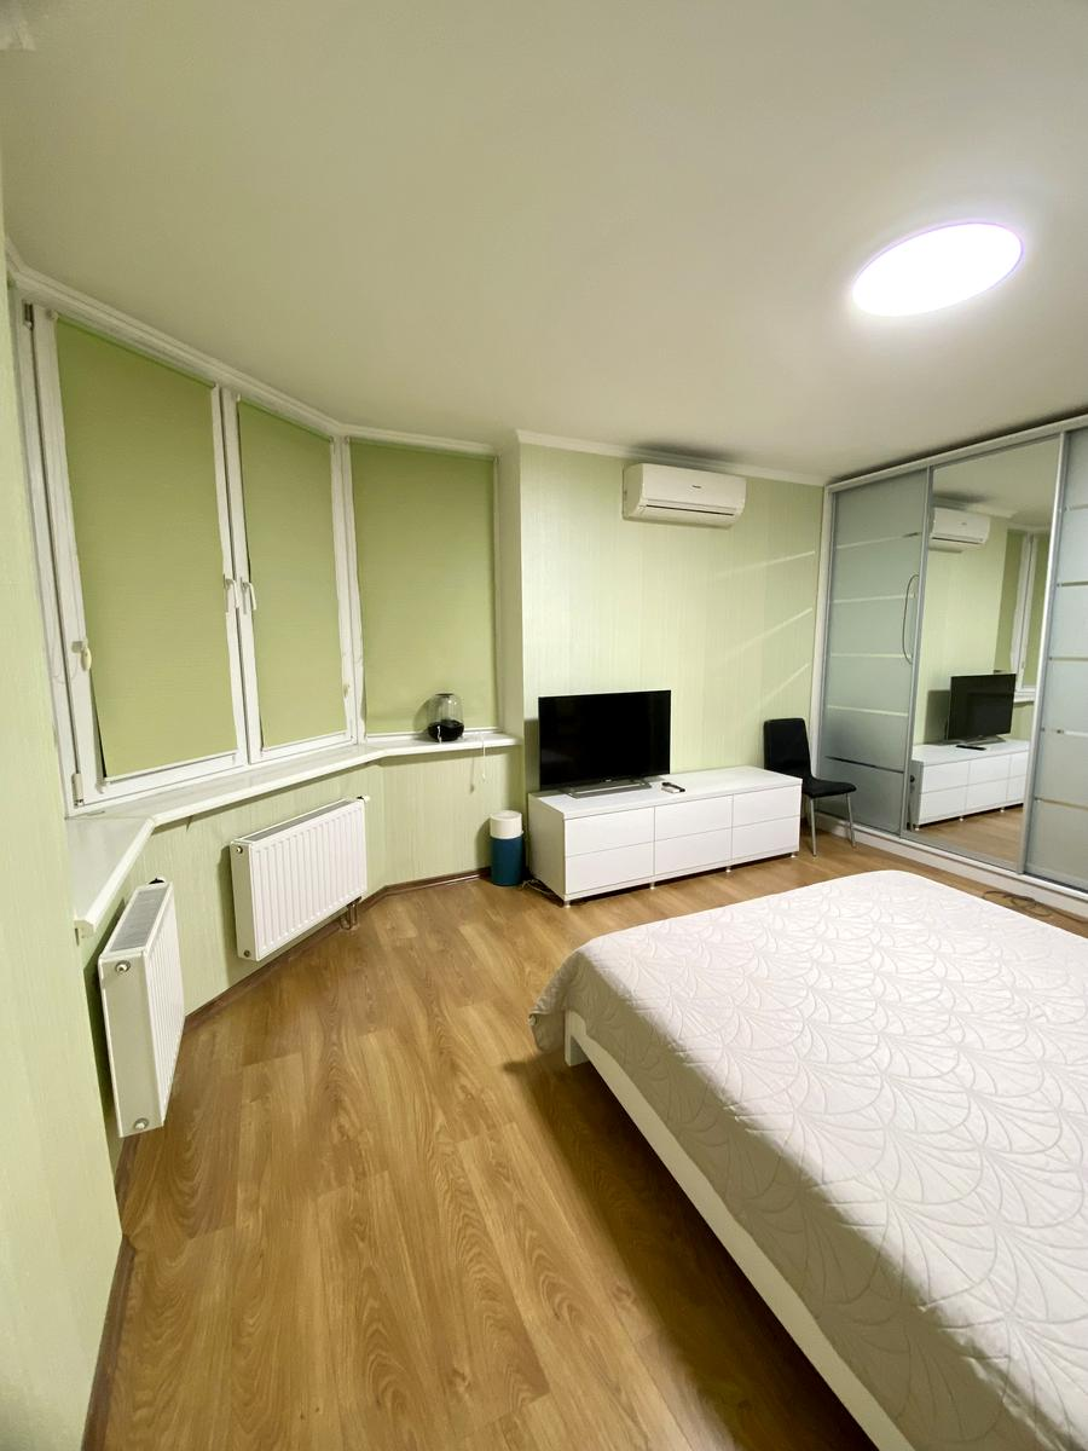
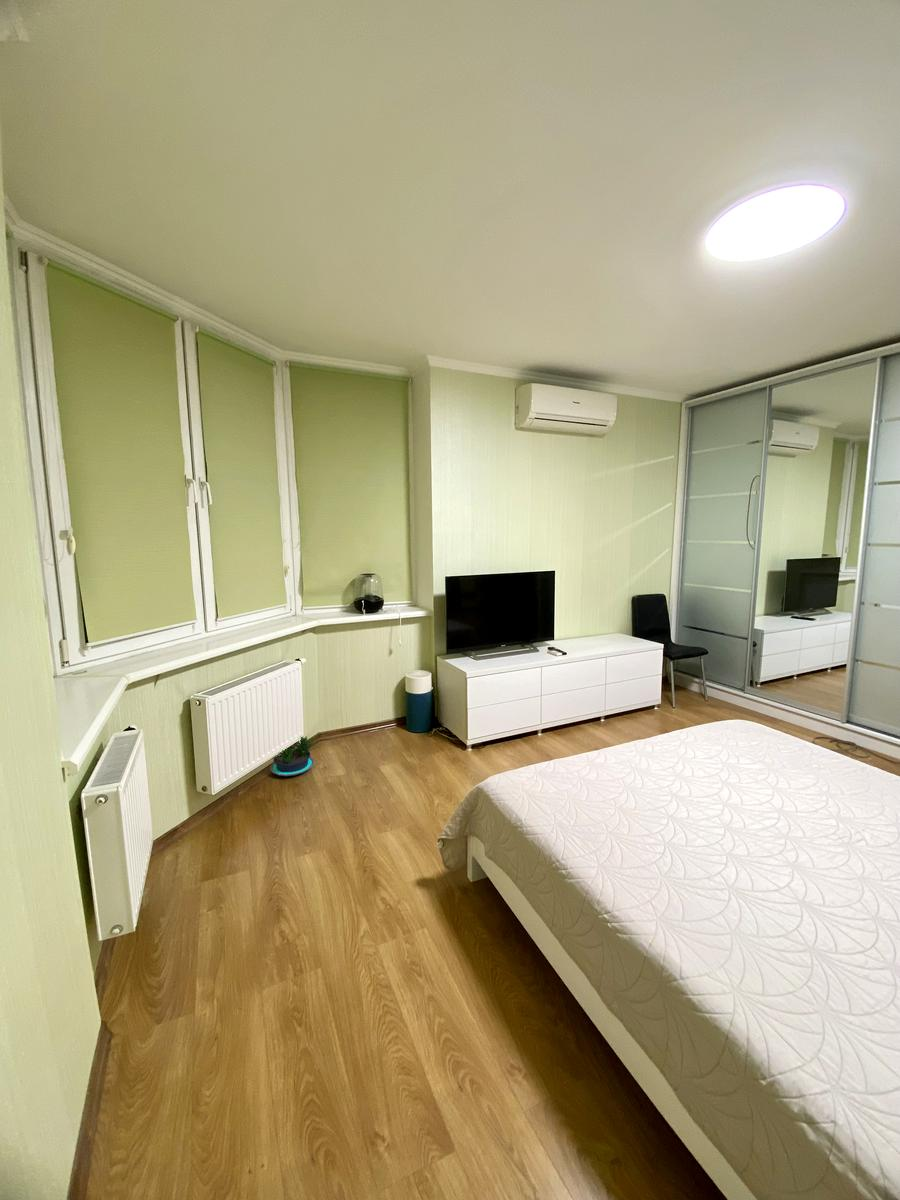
+ potted plant (295, 751)
